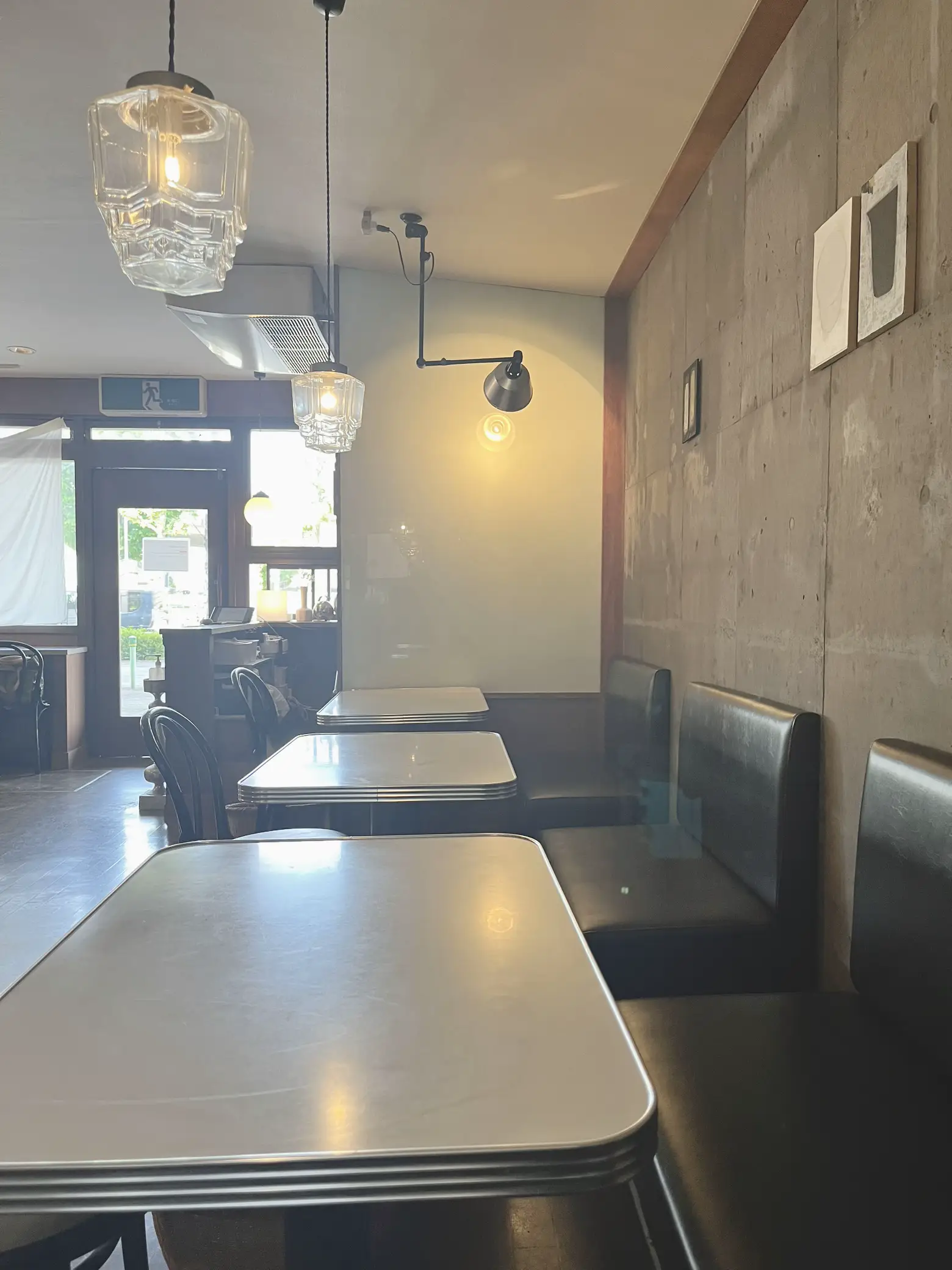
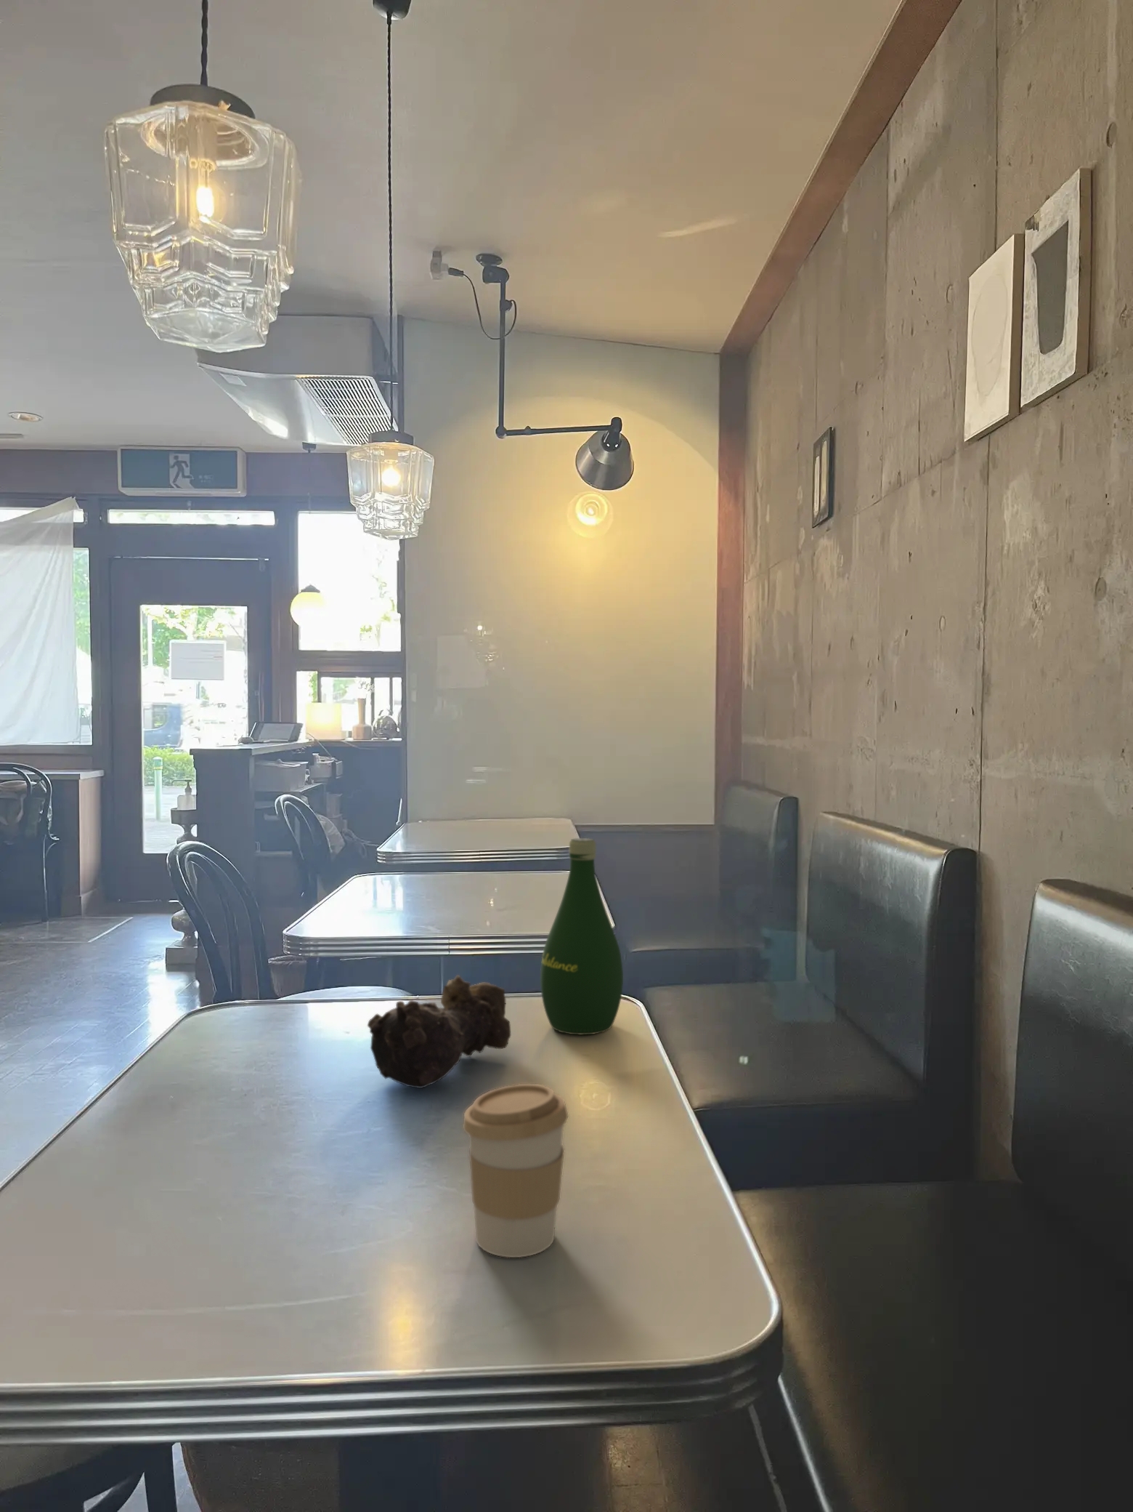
+ candle (450, 1024)
+ coffee cup (515, 1166)
+ bottle (582, 932)
